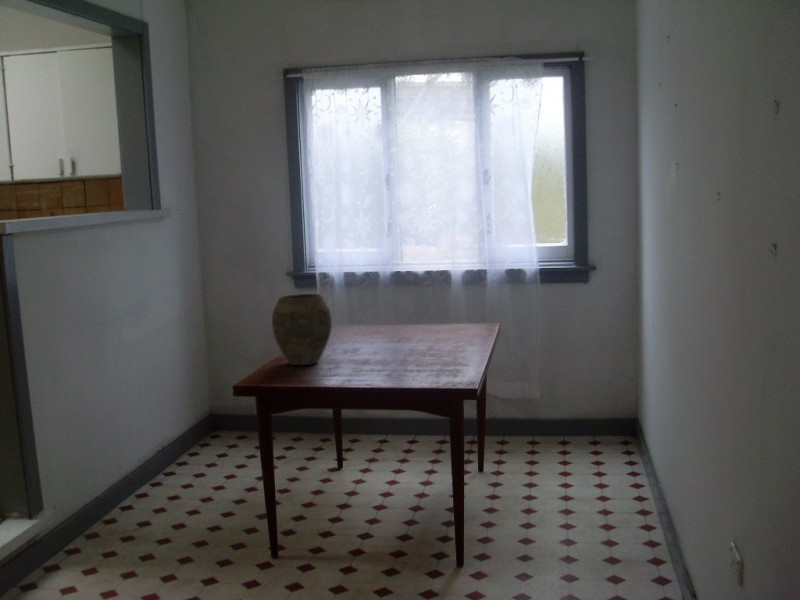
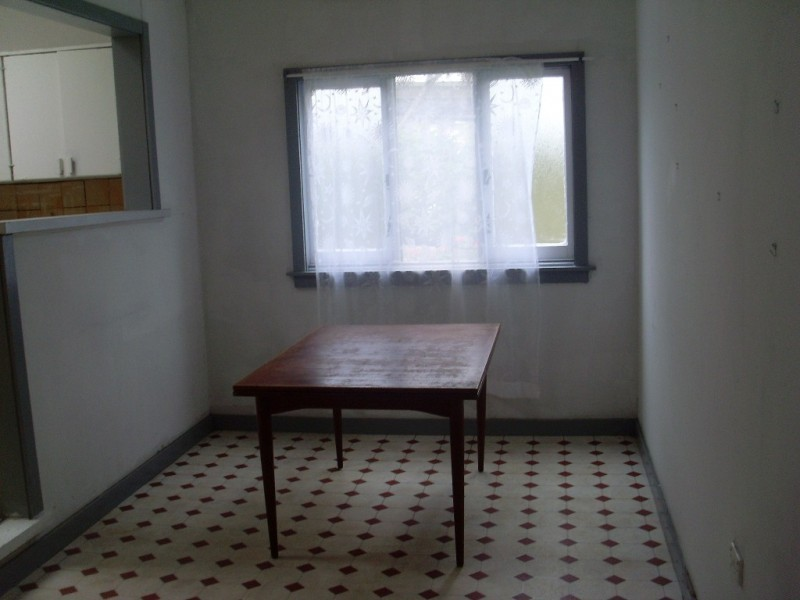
- vase (302, 329)
